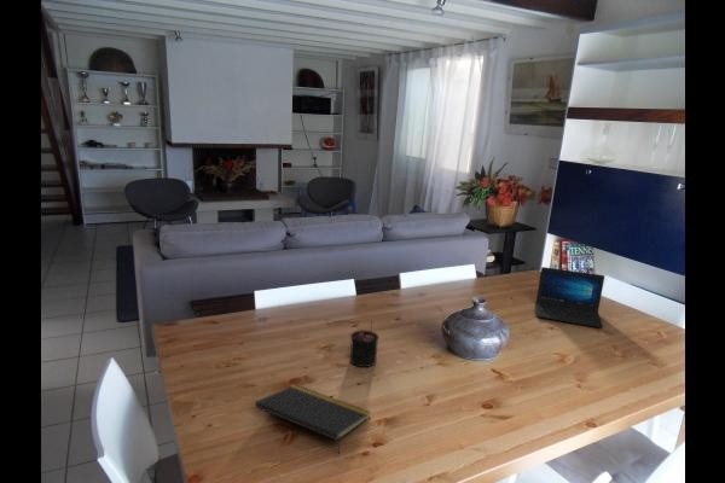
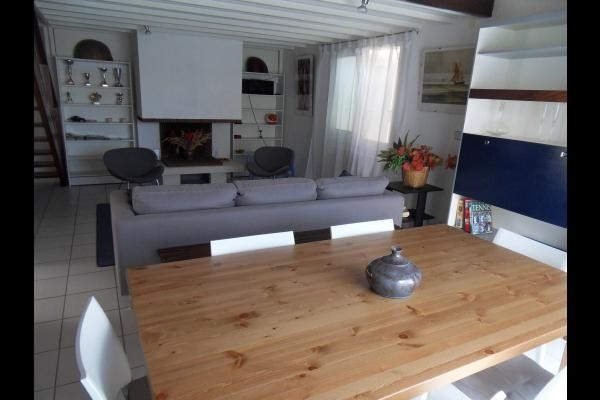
- notepad (313, 409)
- laptop (570, 296)
- candle (364, 342)
